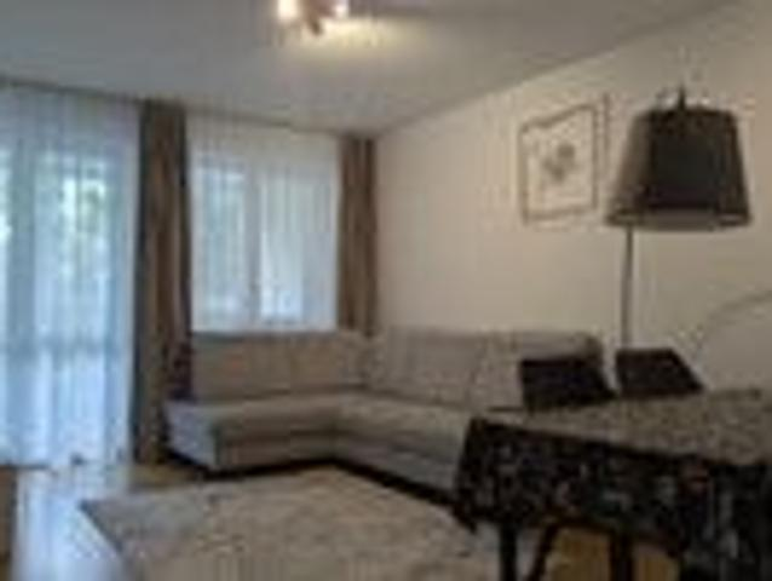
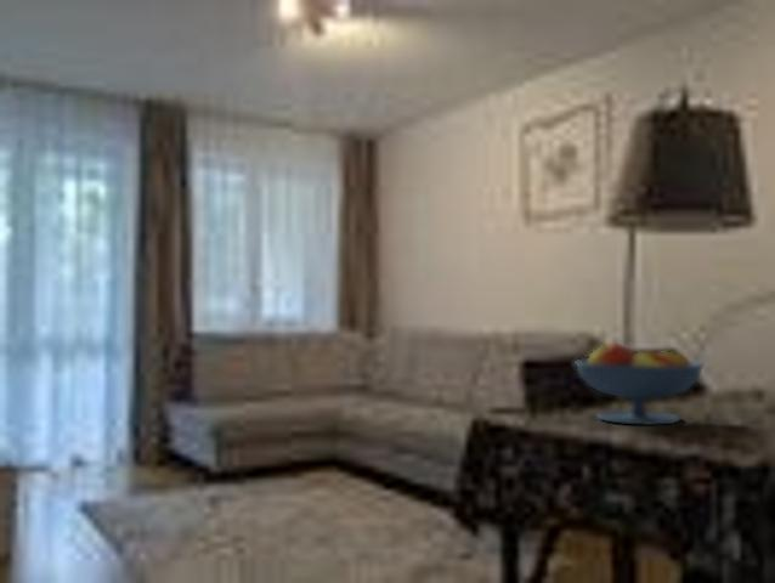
+ fruit bowl (638, 380)
